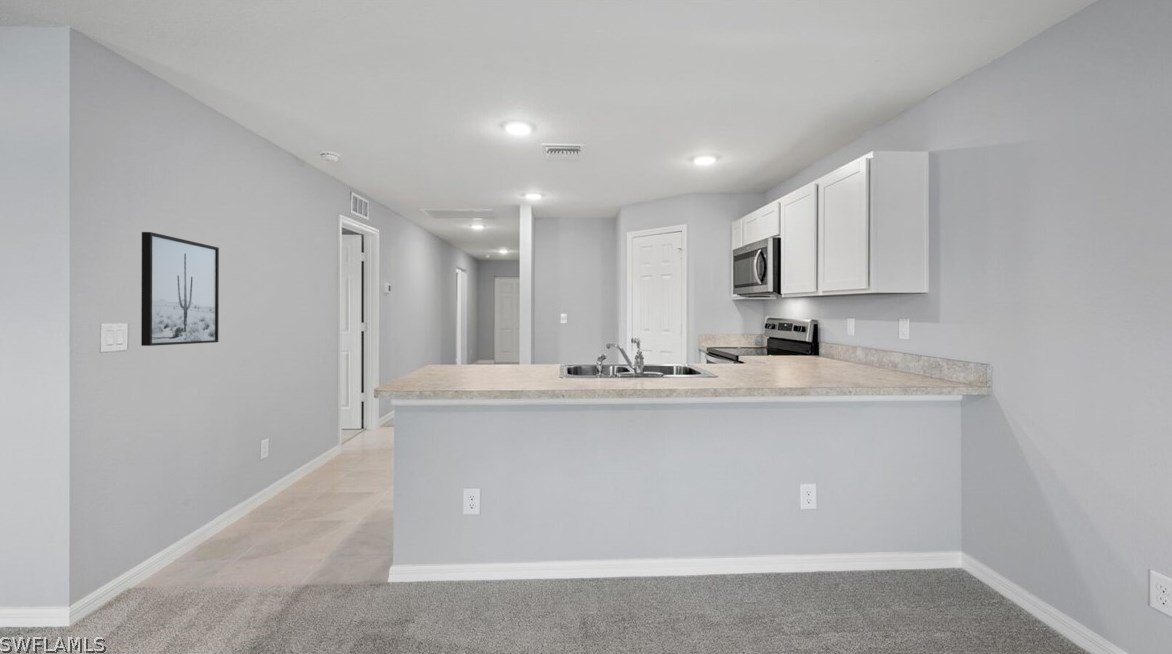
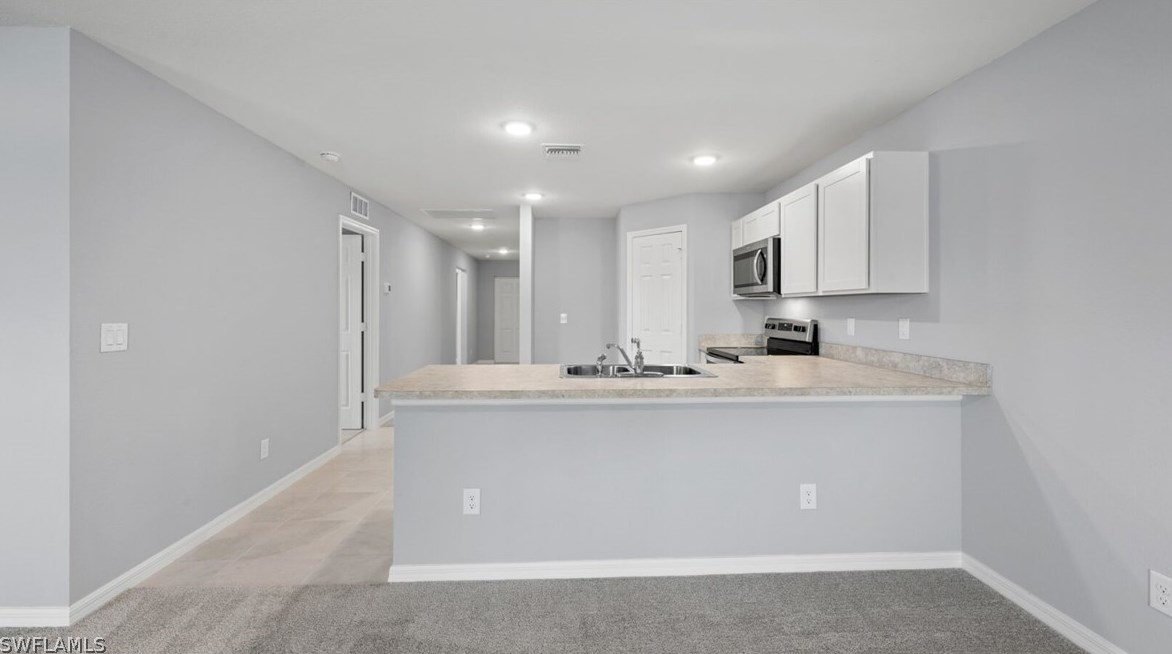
- wall art (183, 292)
